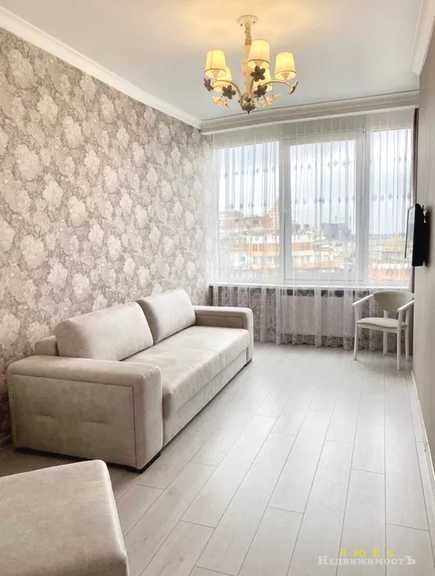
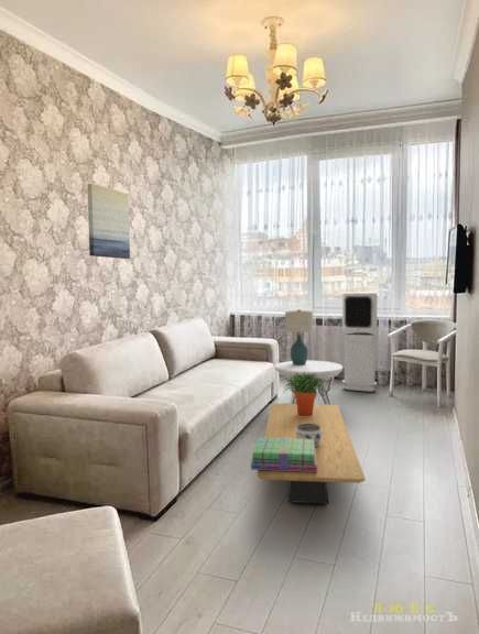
+ coffee table (316, 455)
+ side table (318, 387)
+ potted plant (305, 393)
+ stack of books (284, 453)
+ jar (308, 434)
+ table lamp (298, 337)
+ wall art (109, 223)
+ air purifier (361, 339)
